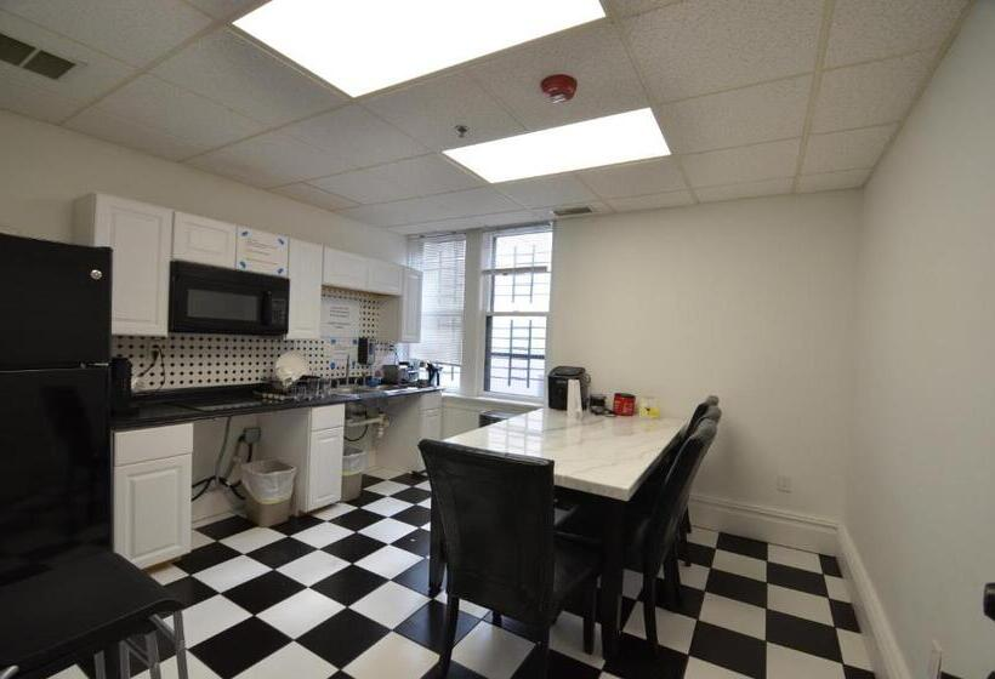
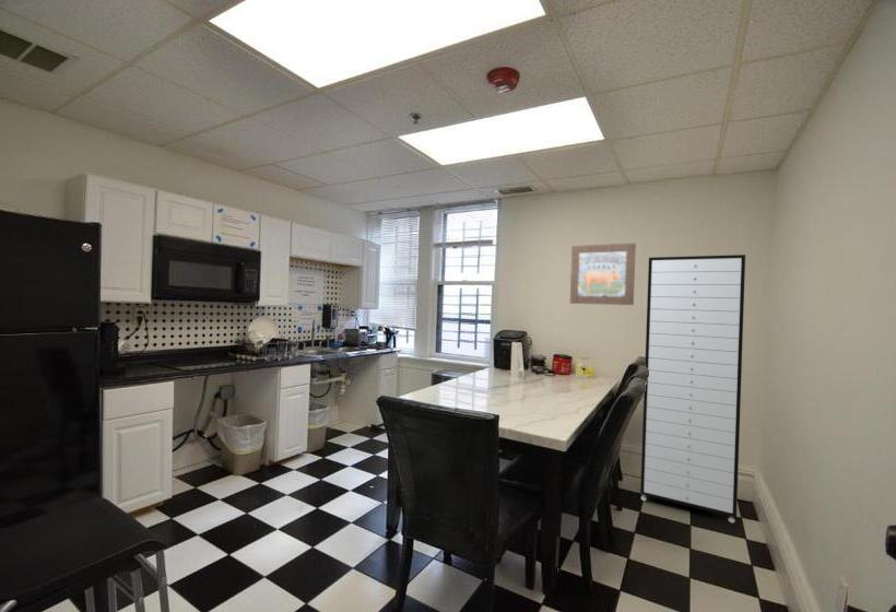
+ storage cabinet (688, 379)
+ wall art (601, 274)
